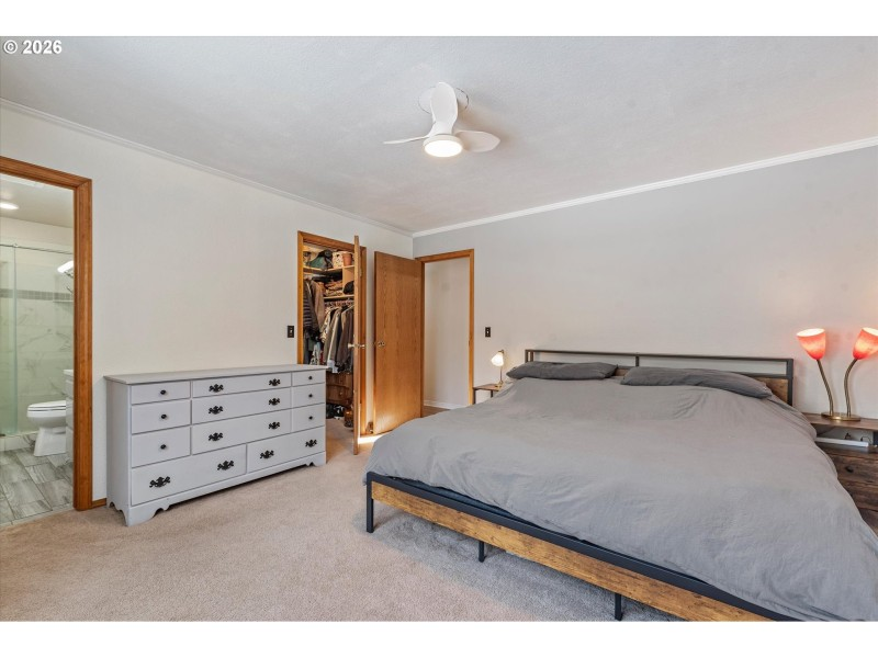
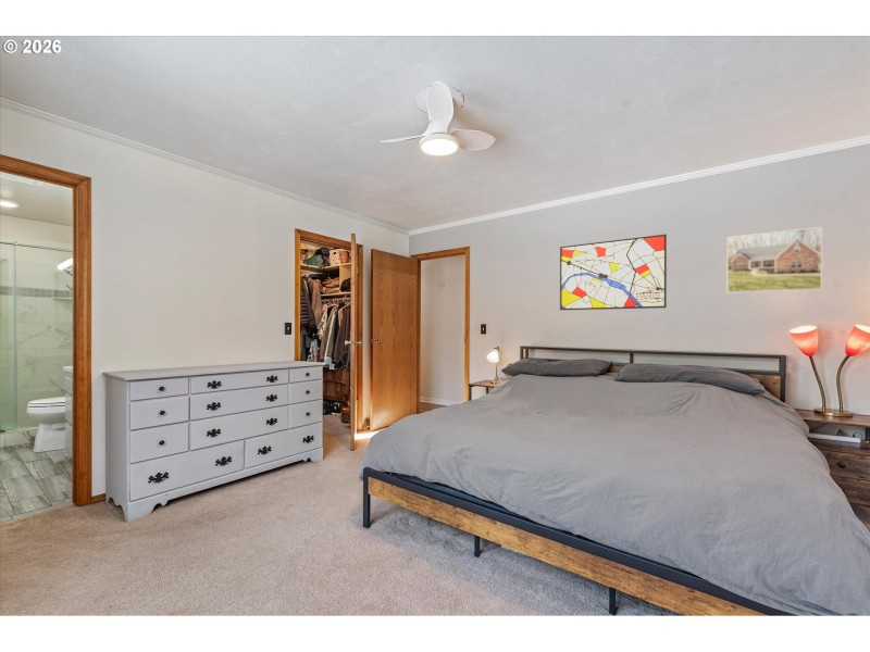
+ wall art (609, 275)
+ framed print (771, 262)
